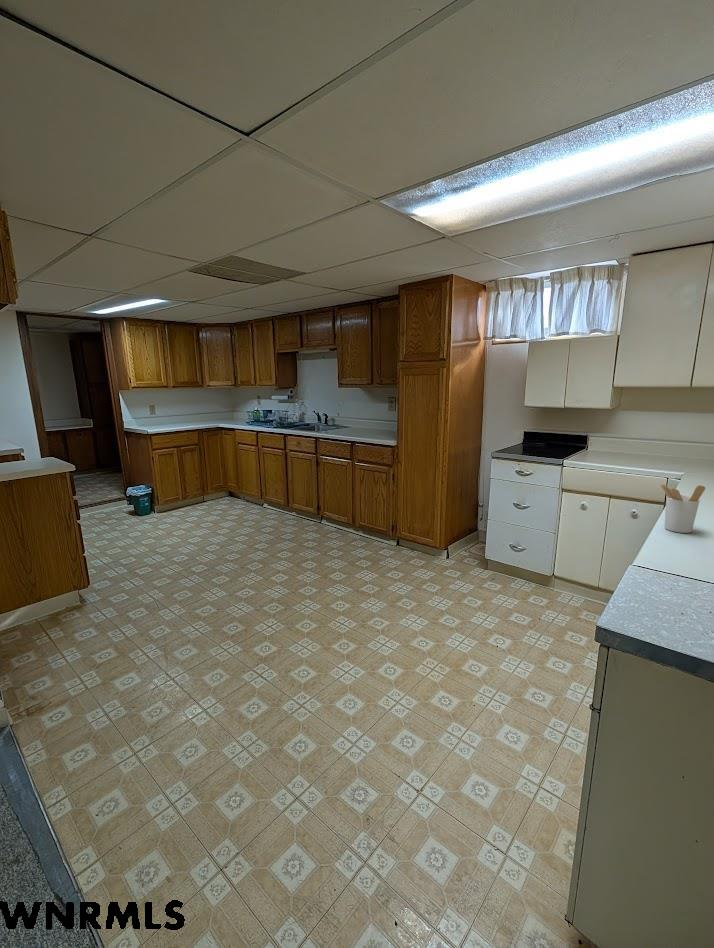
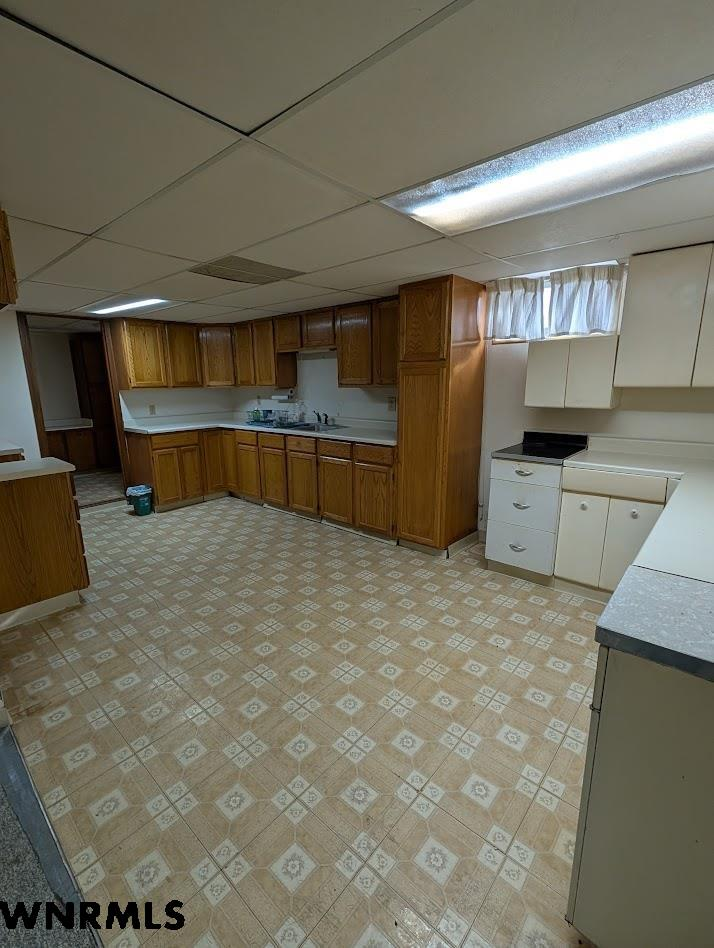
- utensil holder (677, 506)
